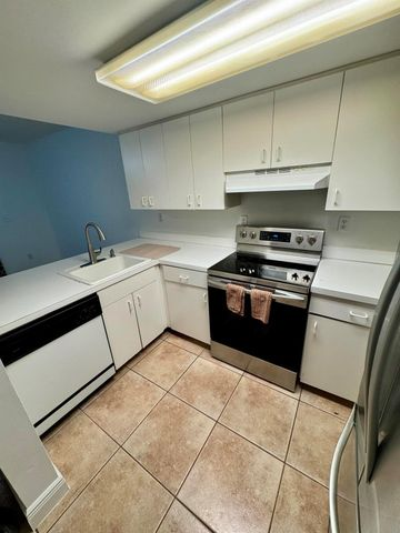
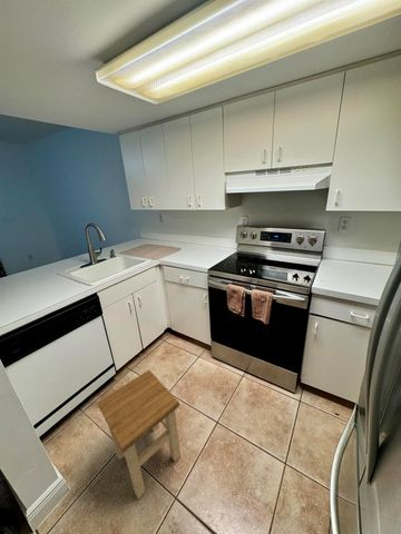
+ stool (143, 429)
